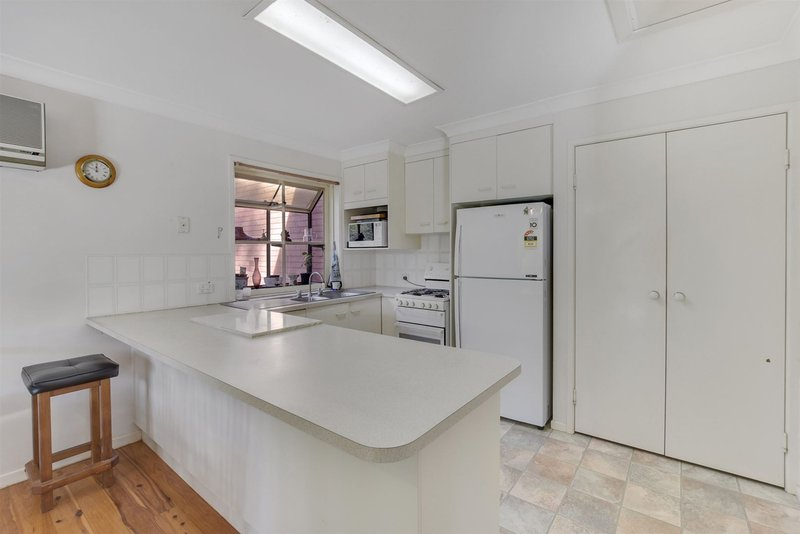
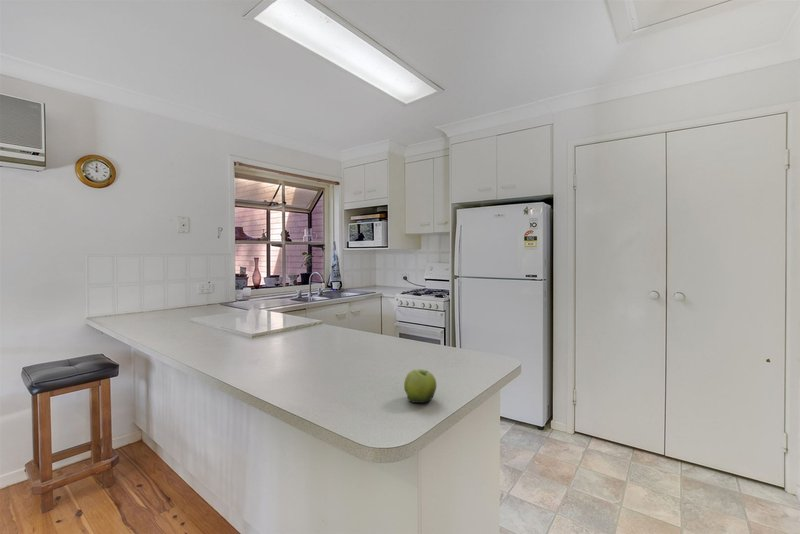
+ fruit (420, 384)
